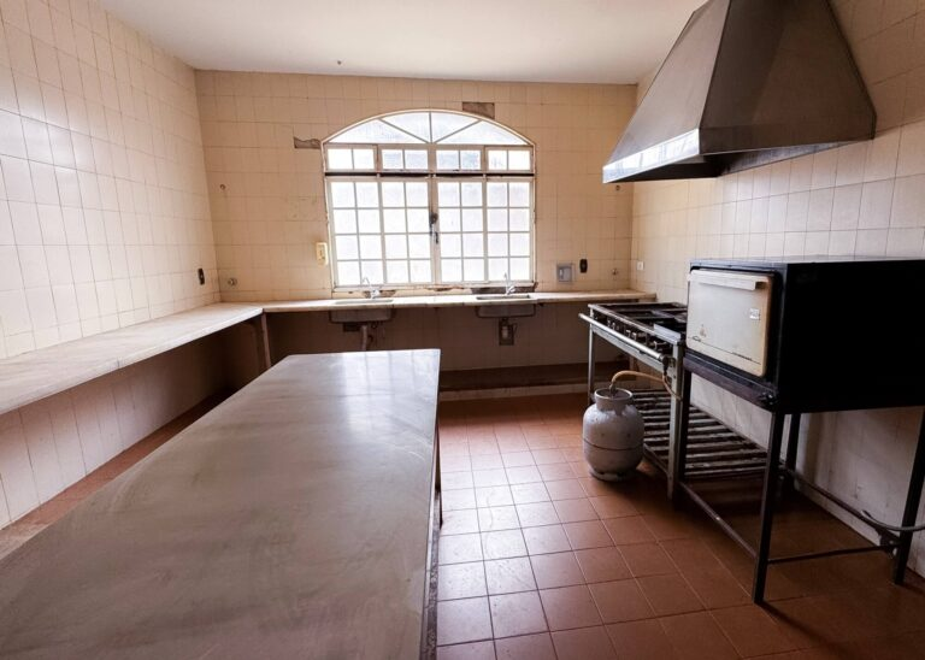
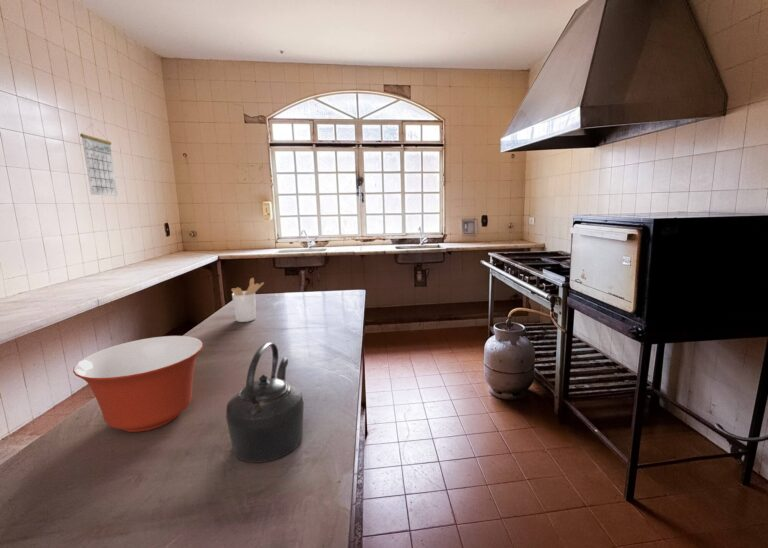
+ mixing bowl (147, 385)
+ utensil holder (248, 300)
+ kettle (270, 386)
+ calendar (99, 160)
